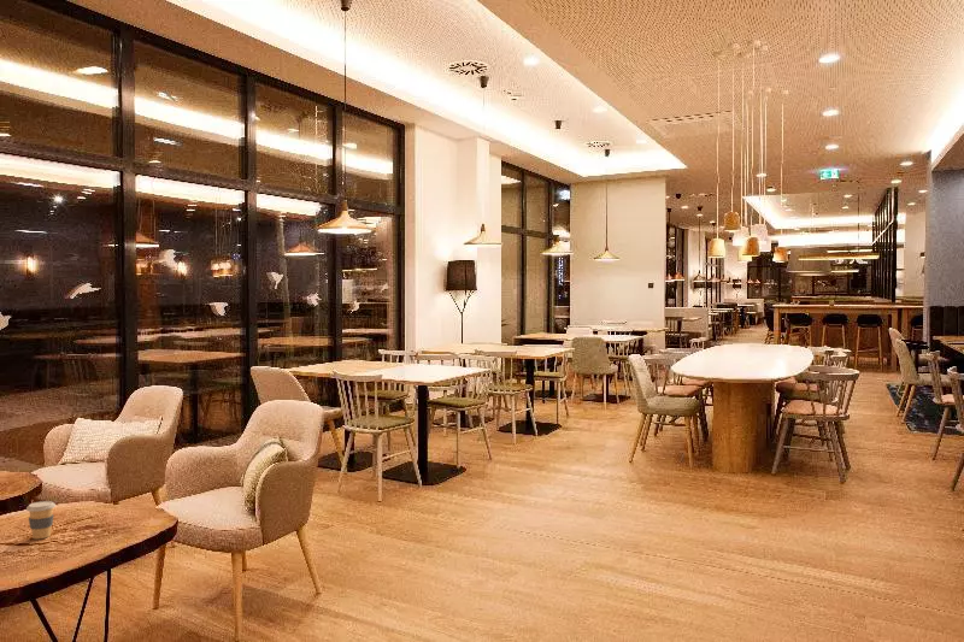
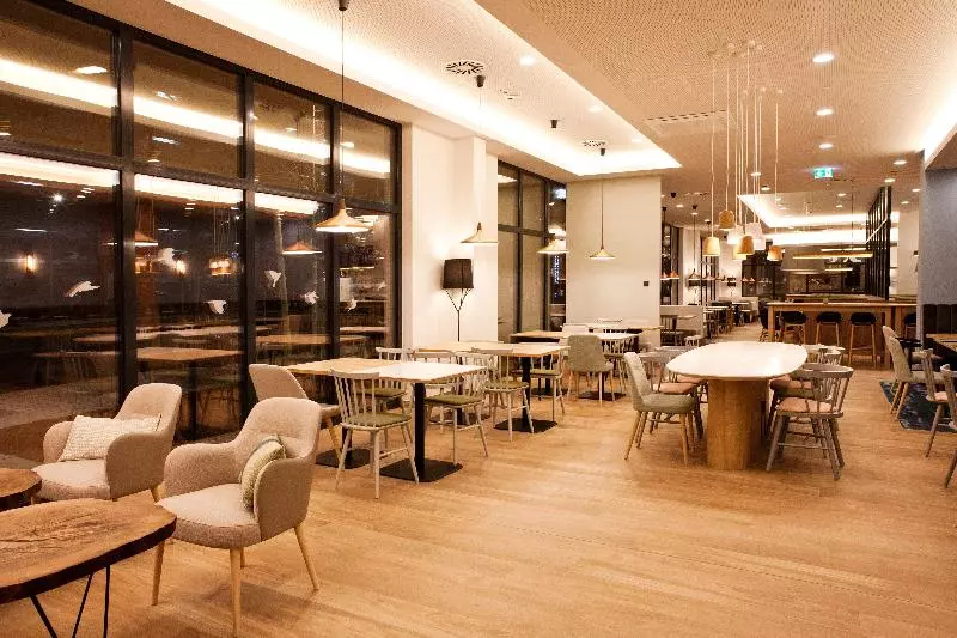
- coffee cup (41, 519)
